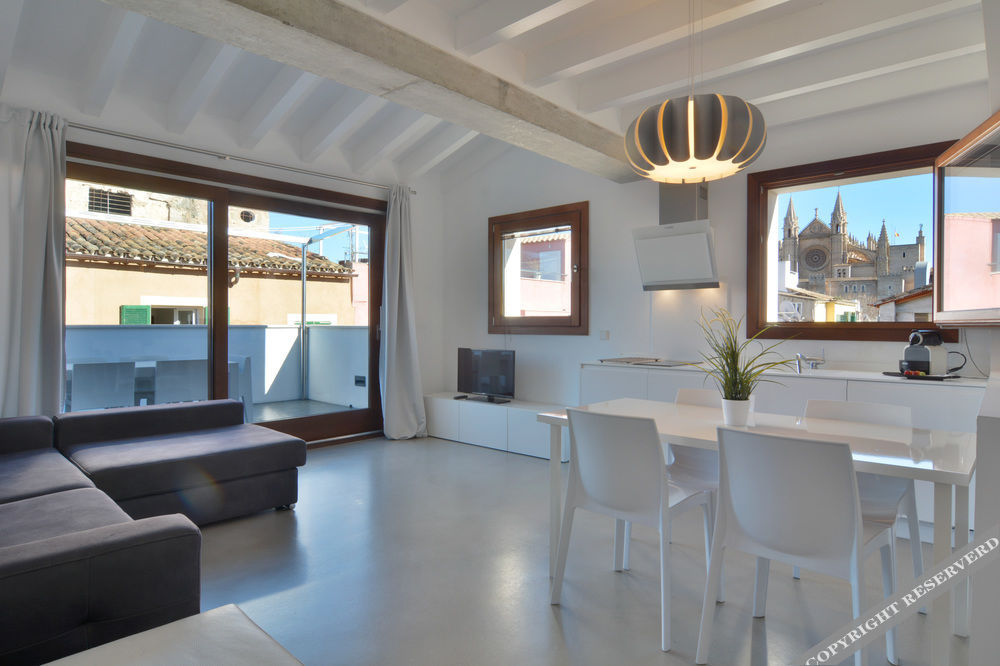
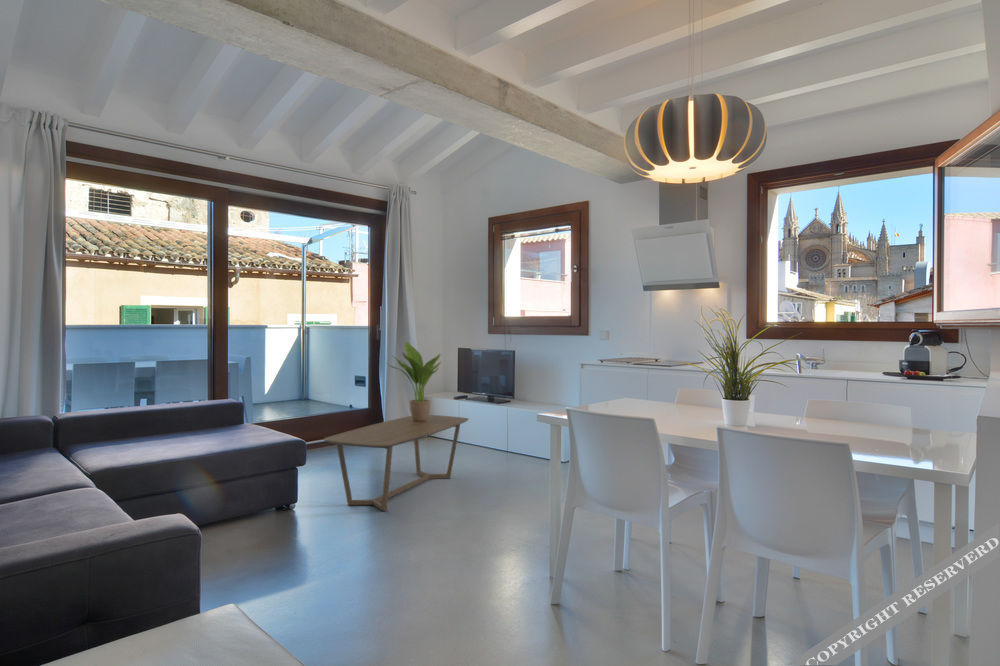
+ potted plant (413, 381)
+ coffee table (415, 457)
